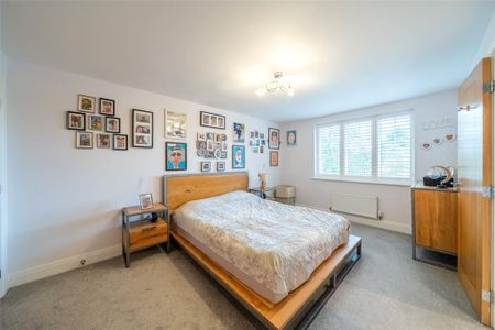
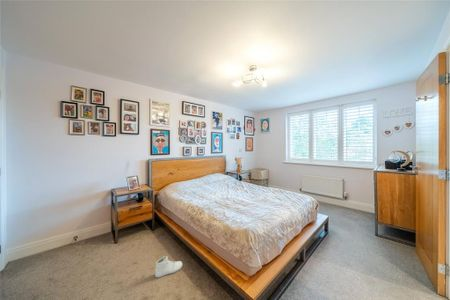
+ sneaker (169, 263)
